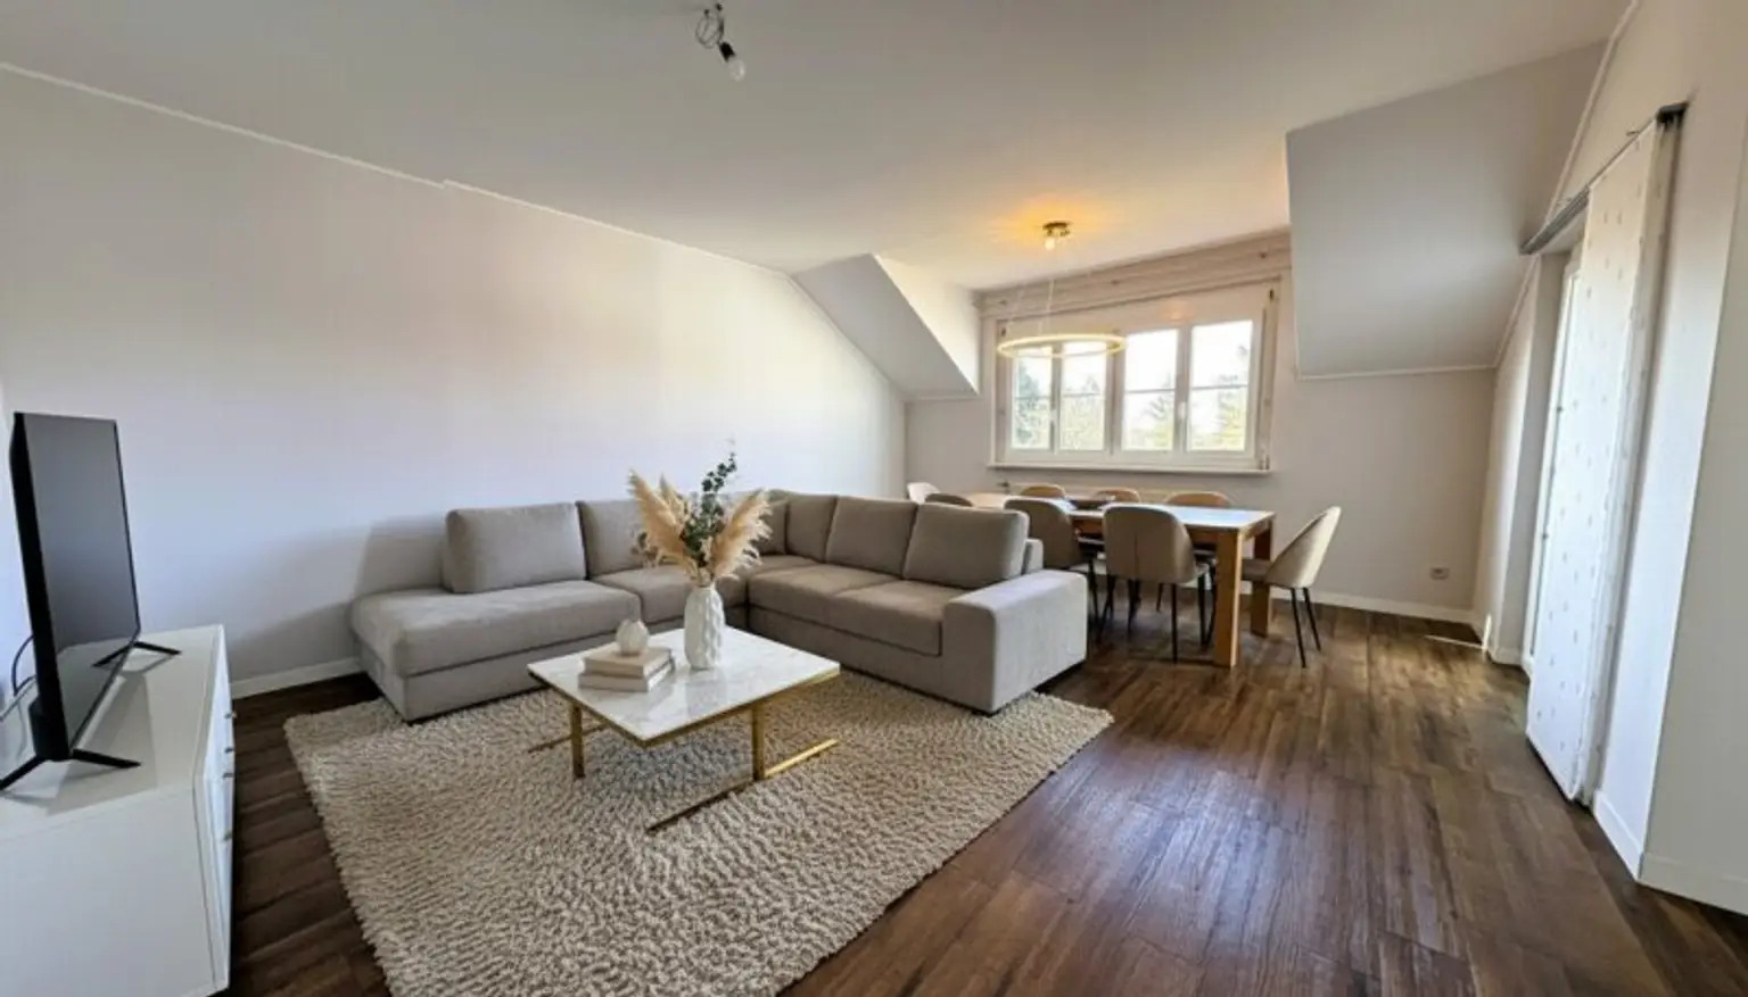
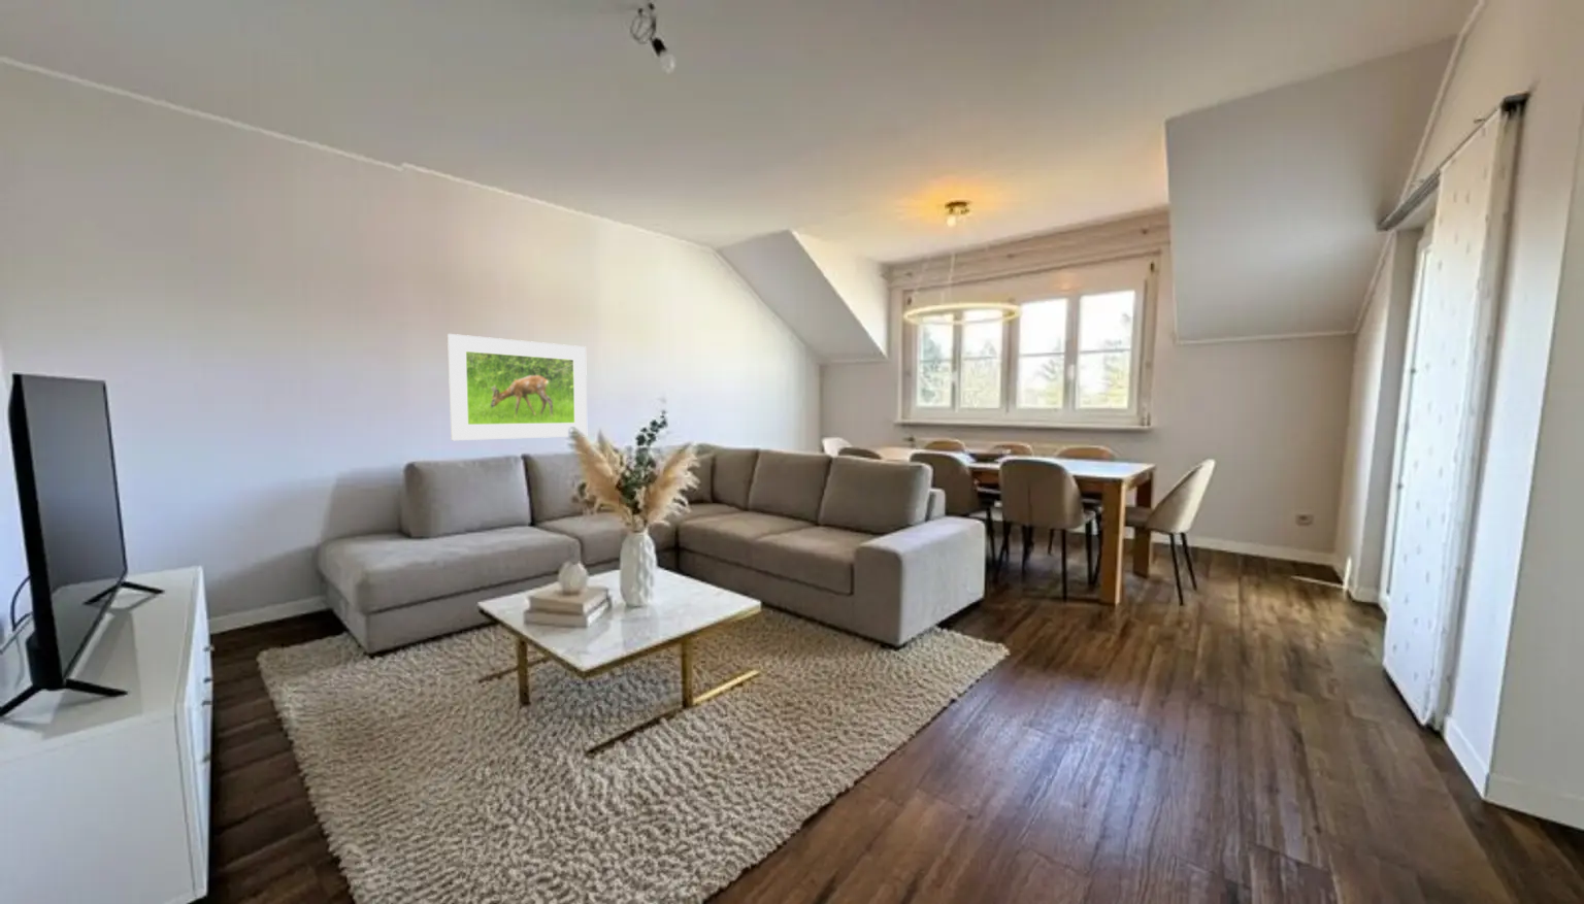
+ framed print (524, 389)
